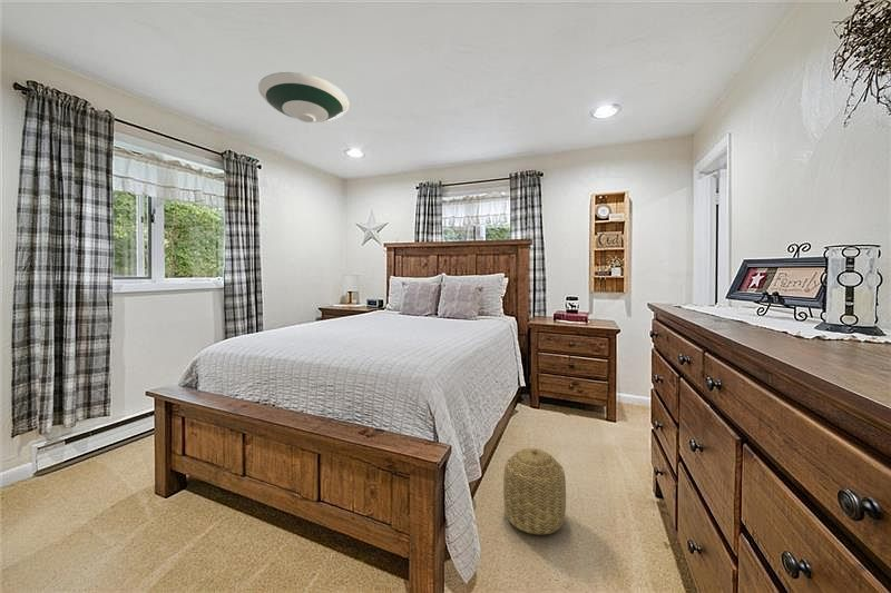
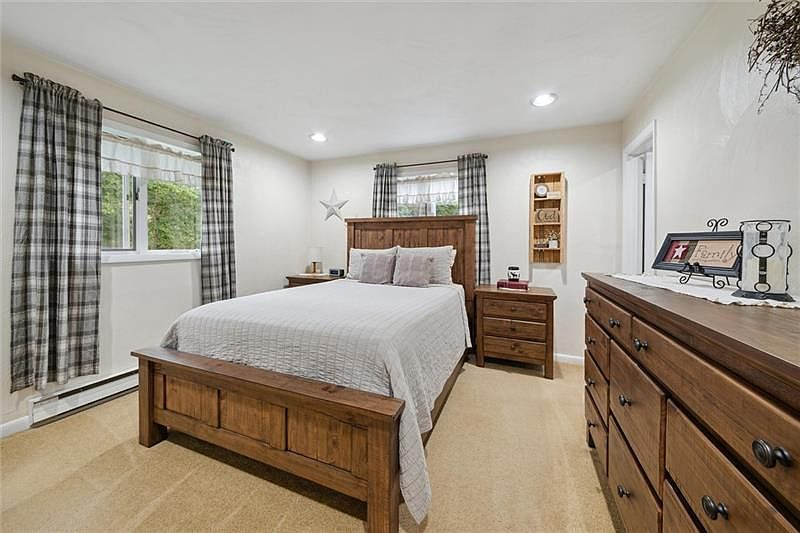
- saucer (305, 108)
- basket (533, 484)
